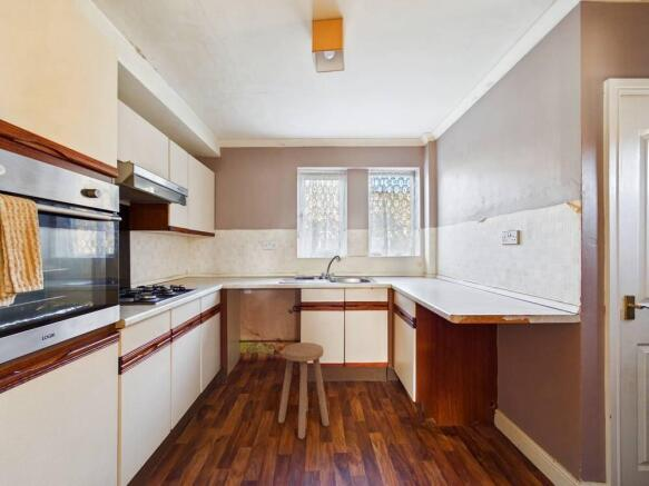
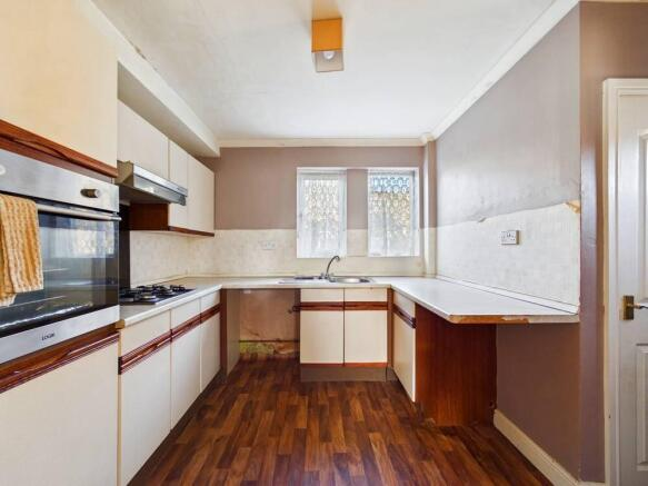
- stool (303, 386)
